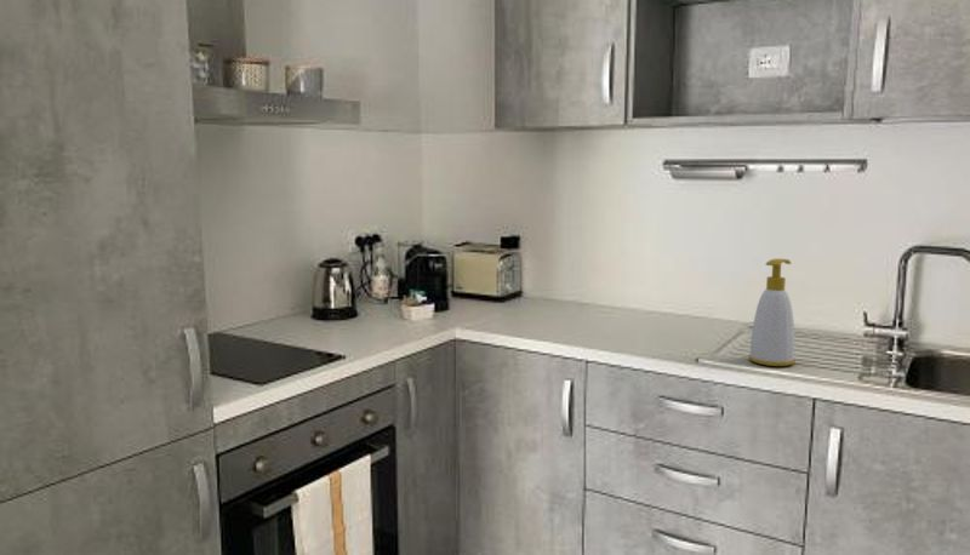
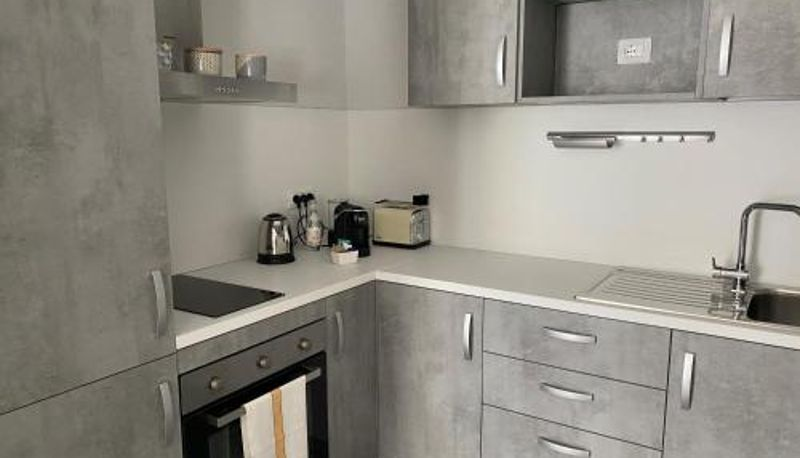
- soap bottle (774, 310)
